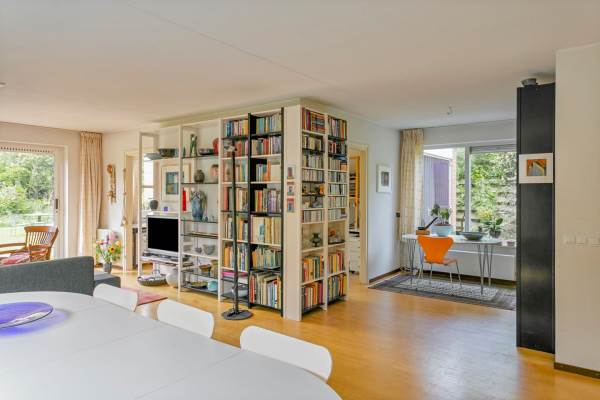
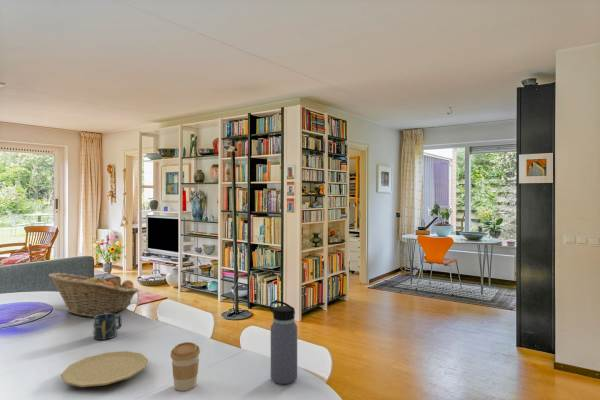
+ coffee cup (185, 365)
+ fruit basket (94, 289)
+ water bottle (283, 338)
+ plate (106, 370)
+ cup (108, 325)
